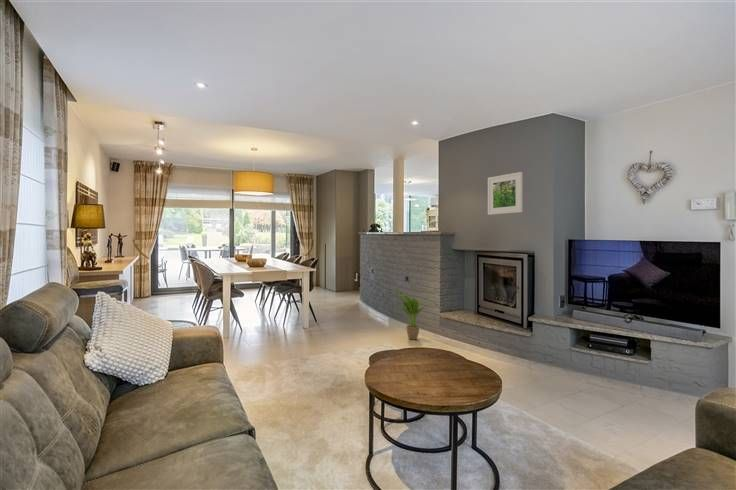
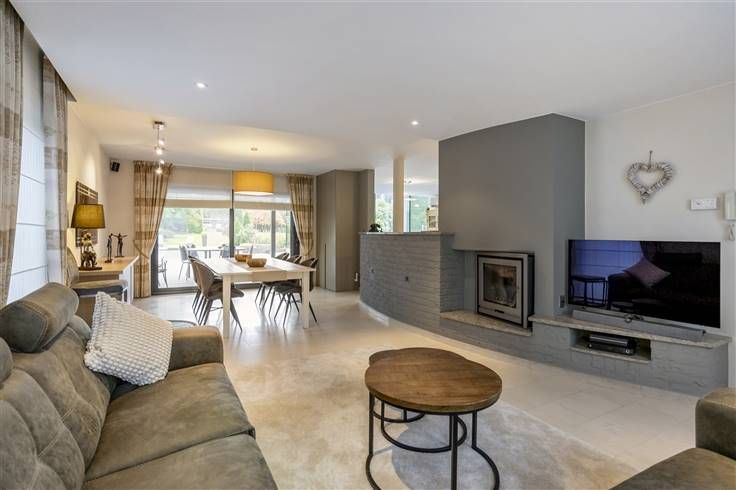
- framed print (504, 194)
- potted plant (410, 314)
